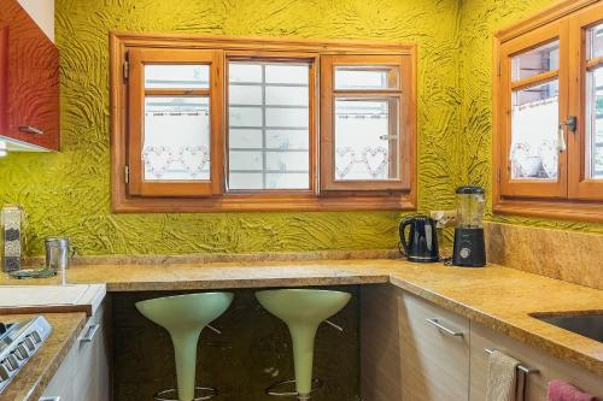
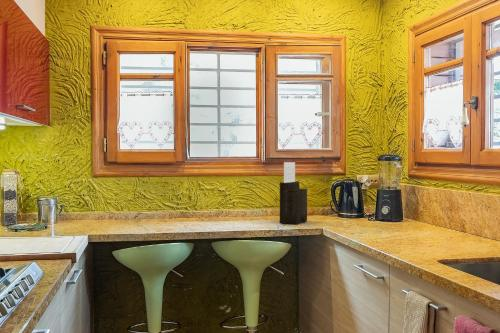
+ knife block (295, 192)
